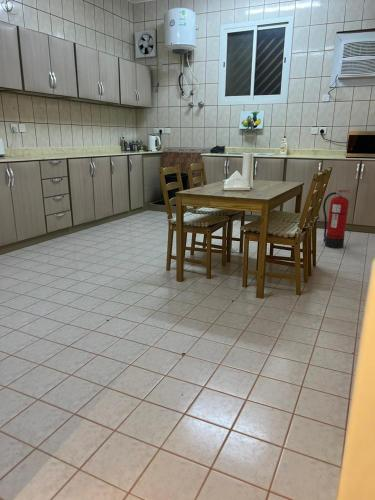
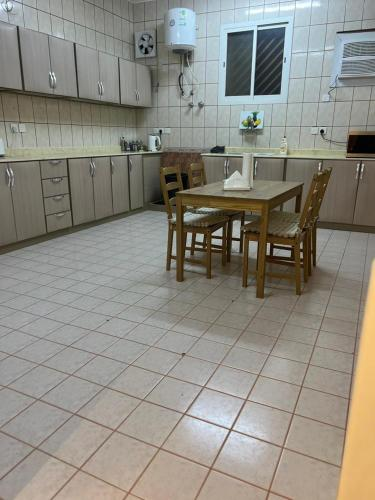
- fire extinguisher (335, 217)
